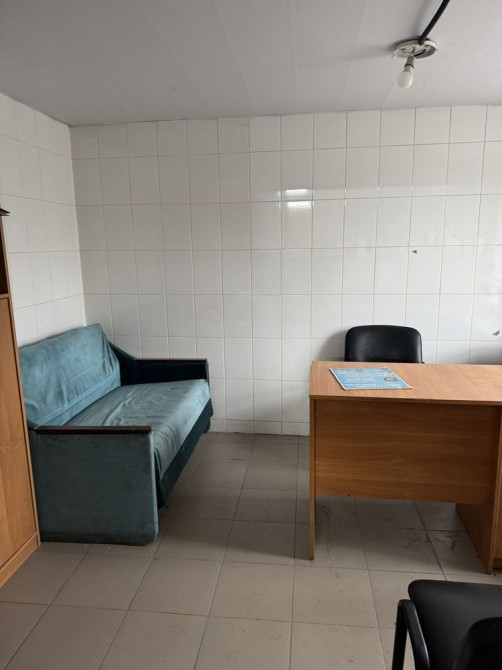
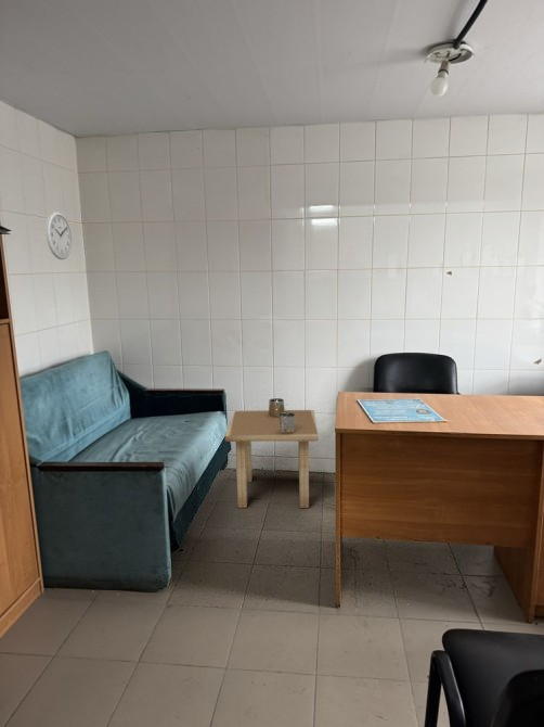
+ side table (273, 441)
+ wall clock (60, 235)
